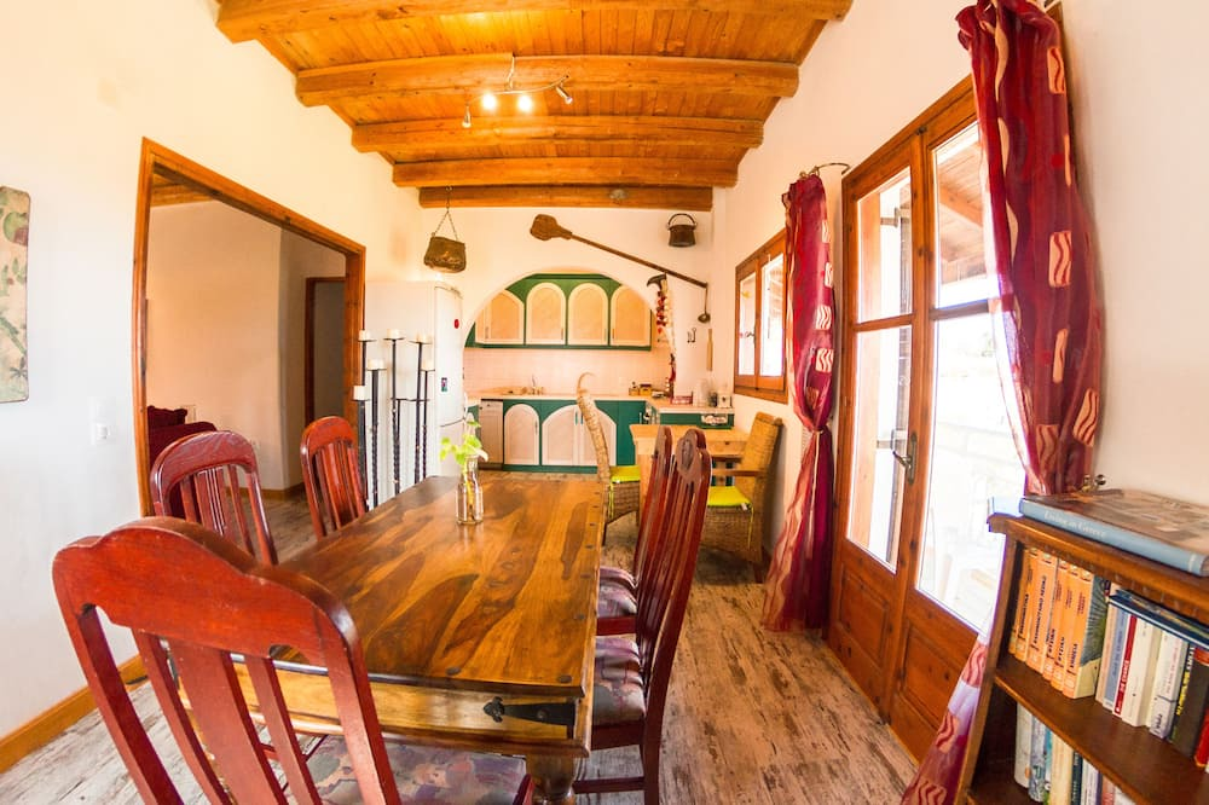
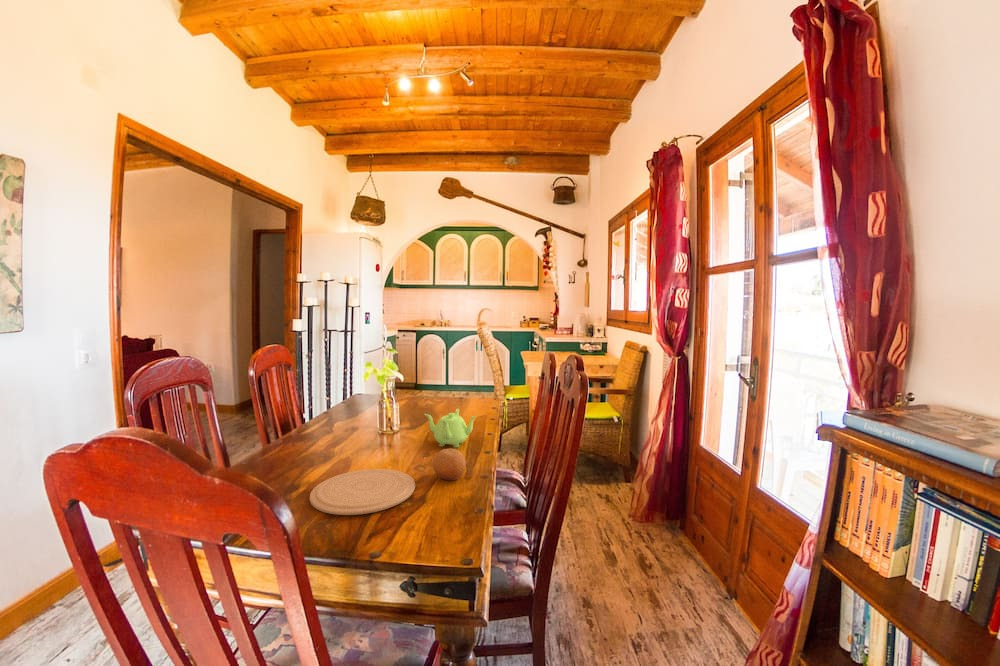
+ fruit (449, 464)
+ plate (364, 488)
+ teapot (450, 428)
